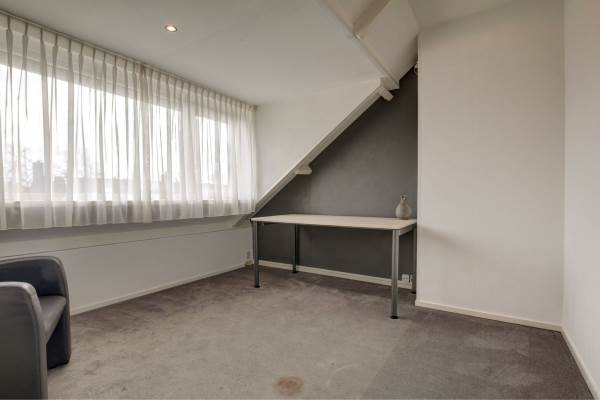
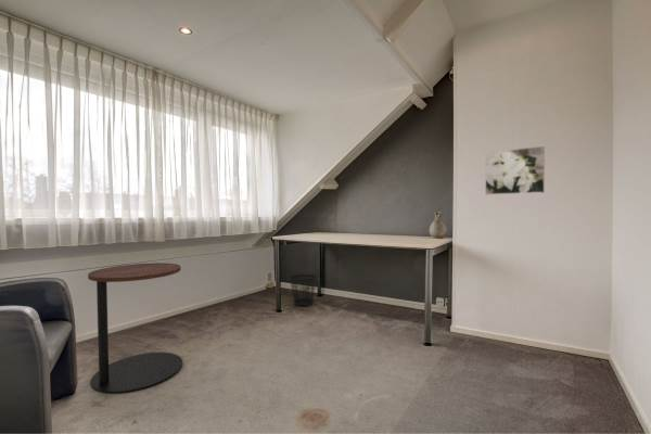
+ side table (106, 320)
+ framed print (513, 171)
+ wastebasket (303, 290)
